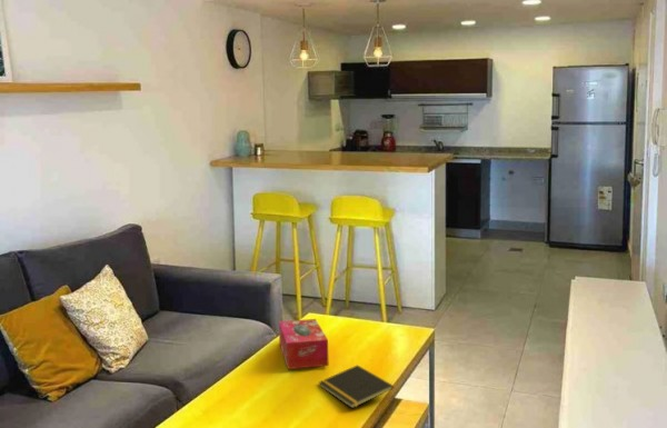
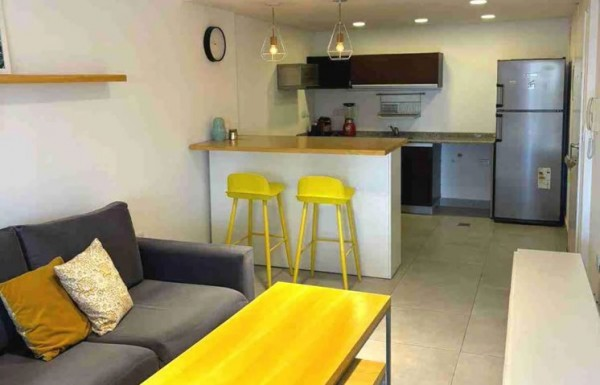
- tissue box (302, 342)
- notepad (355, 385)
